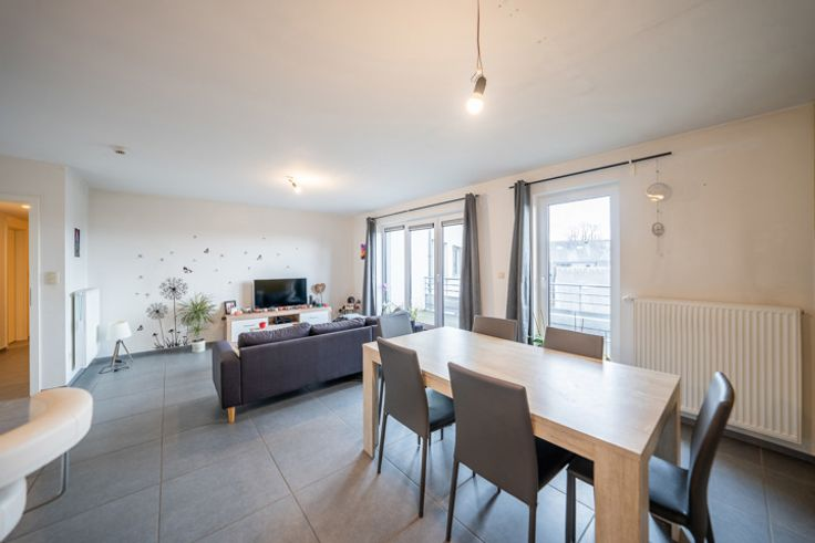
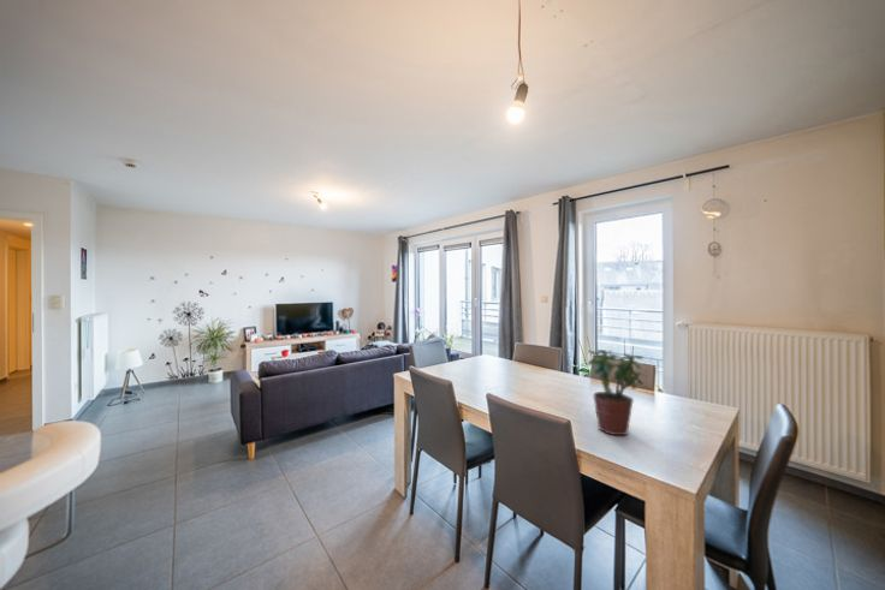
+ potted plant (608, 387)
